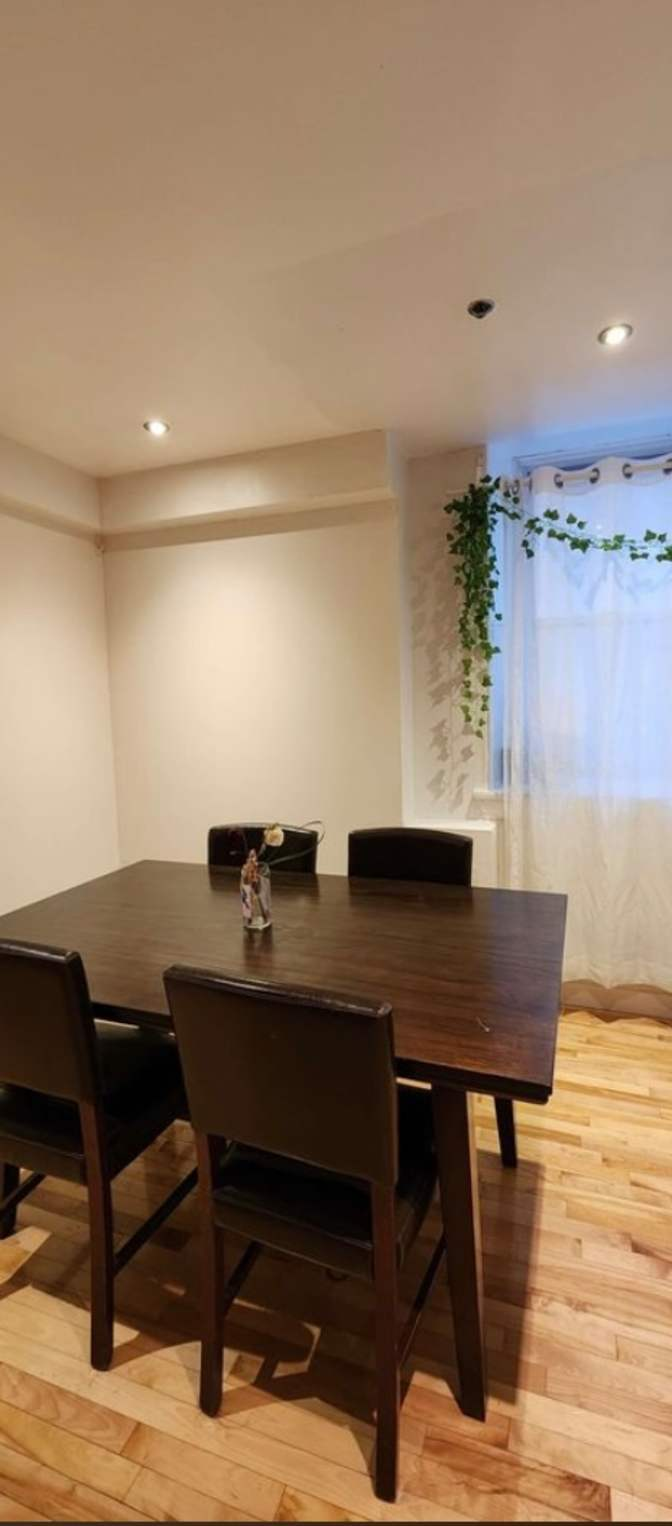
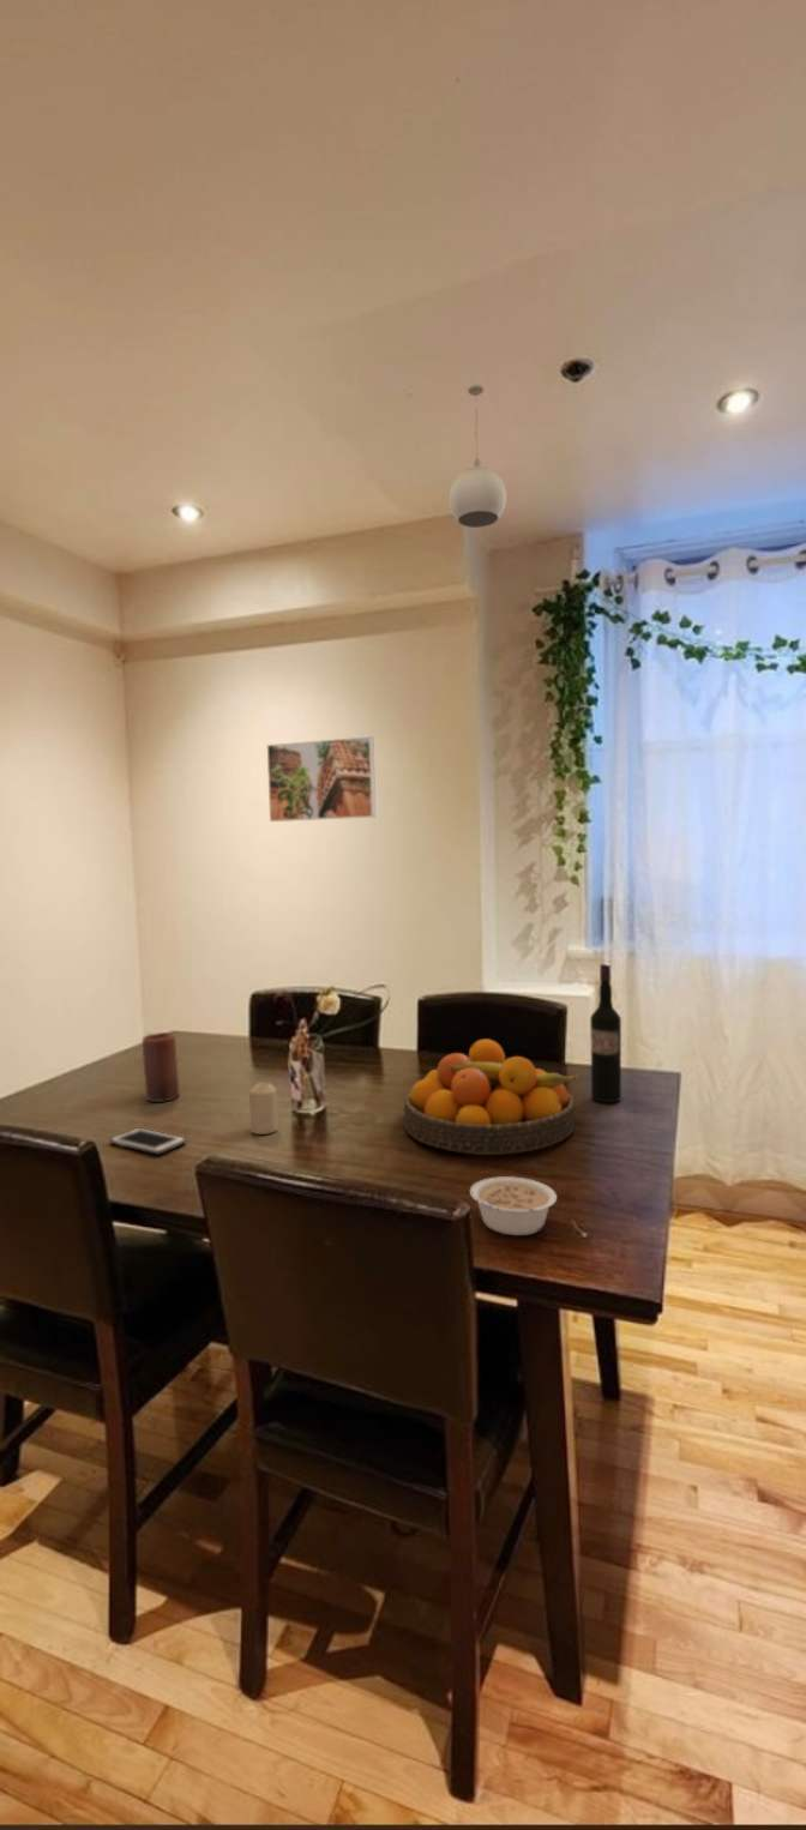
+ candle (263, 1106)
+ fruit bowl (487, 1086)
+ wine bottle (606, 1031)
+ cell phone (148, 1140)
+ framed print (320, 779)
+ candle (161, 1066)
+ pendant light (476, 453)
+ legume (516, 1205)
